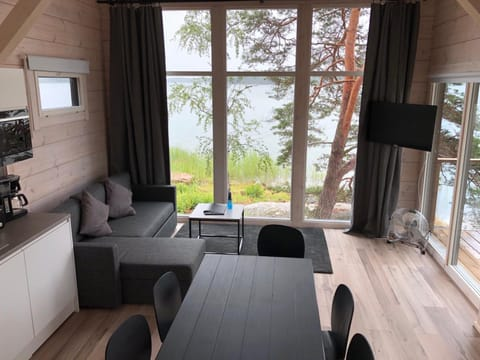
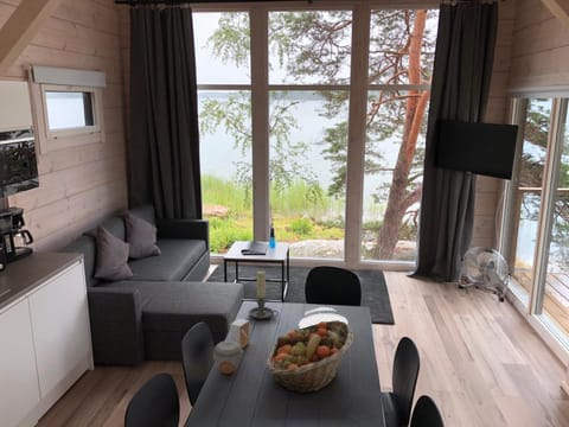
+ fruit basket (309, 352)
+ jar (228, 358)
+ candle holder (263, 293)
+ small box (239, 333)
+ plate (322, 316)
